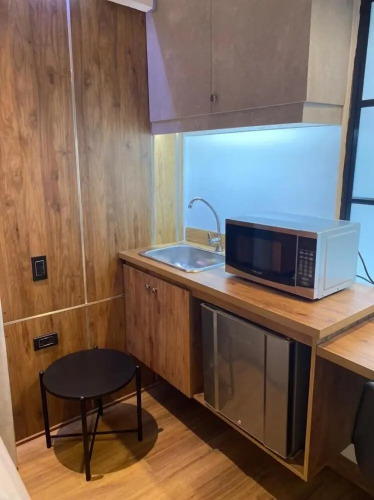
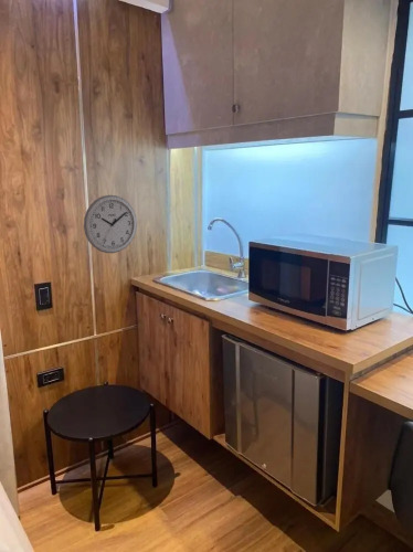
+ wall clock (112, 224)
